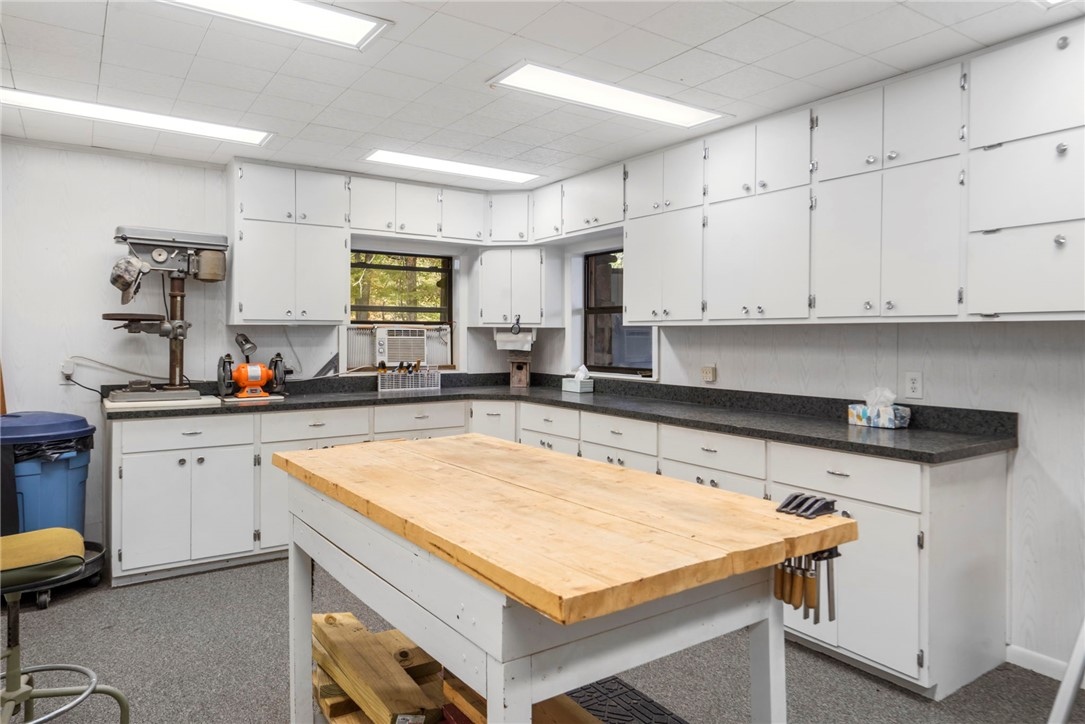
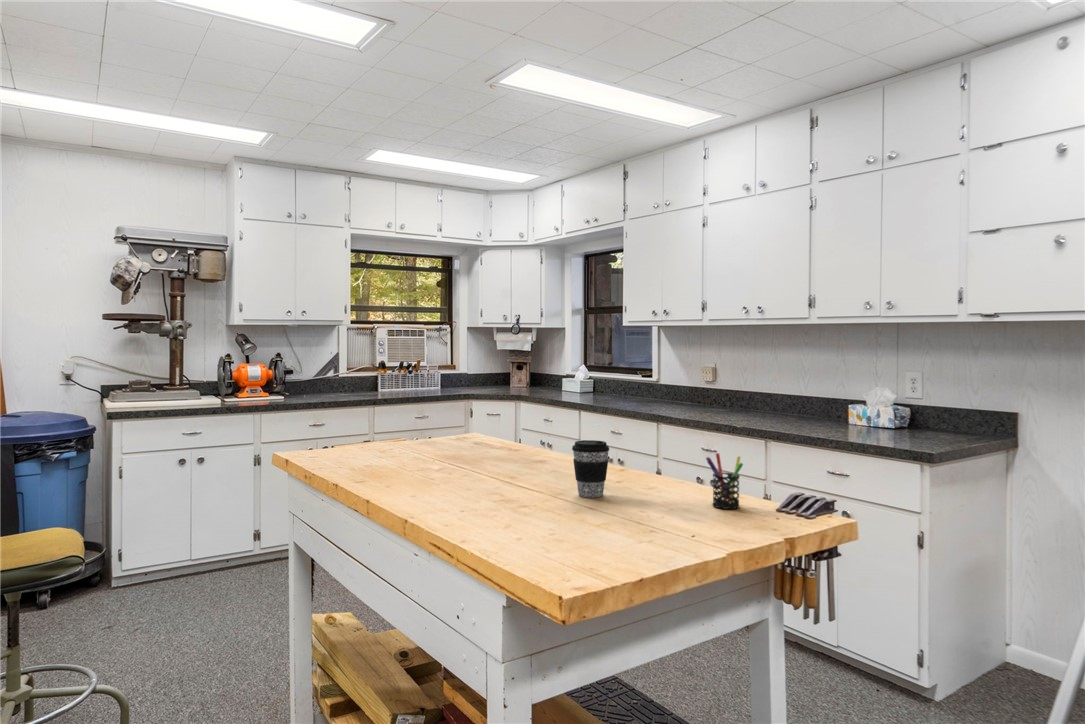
+ pen holder (727, 479)
+ coffee cup (590, 468)
